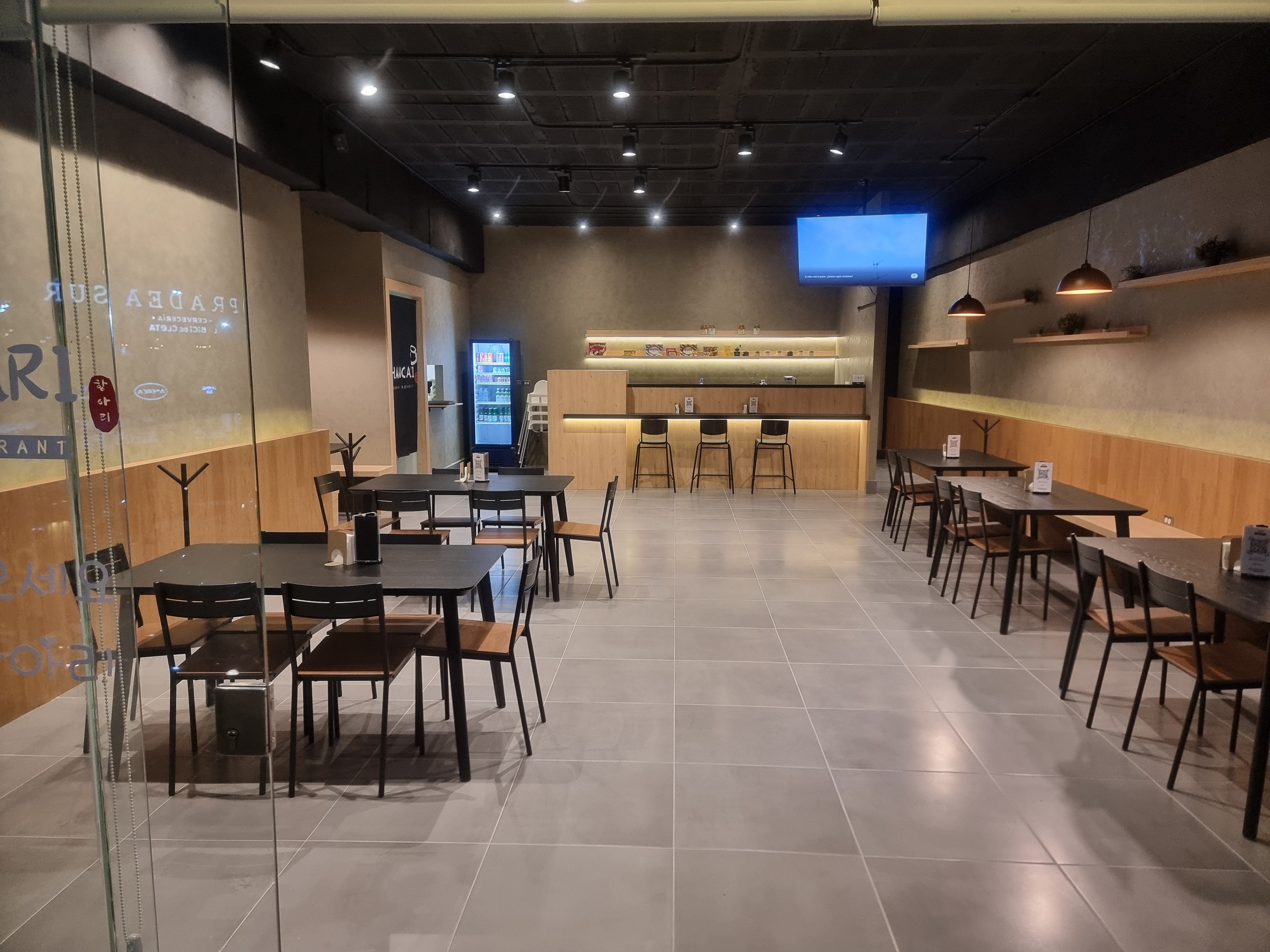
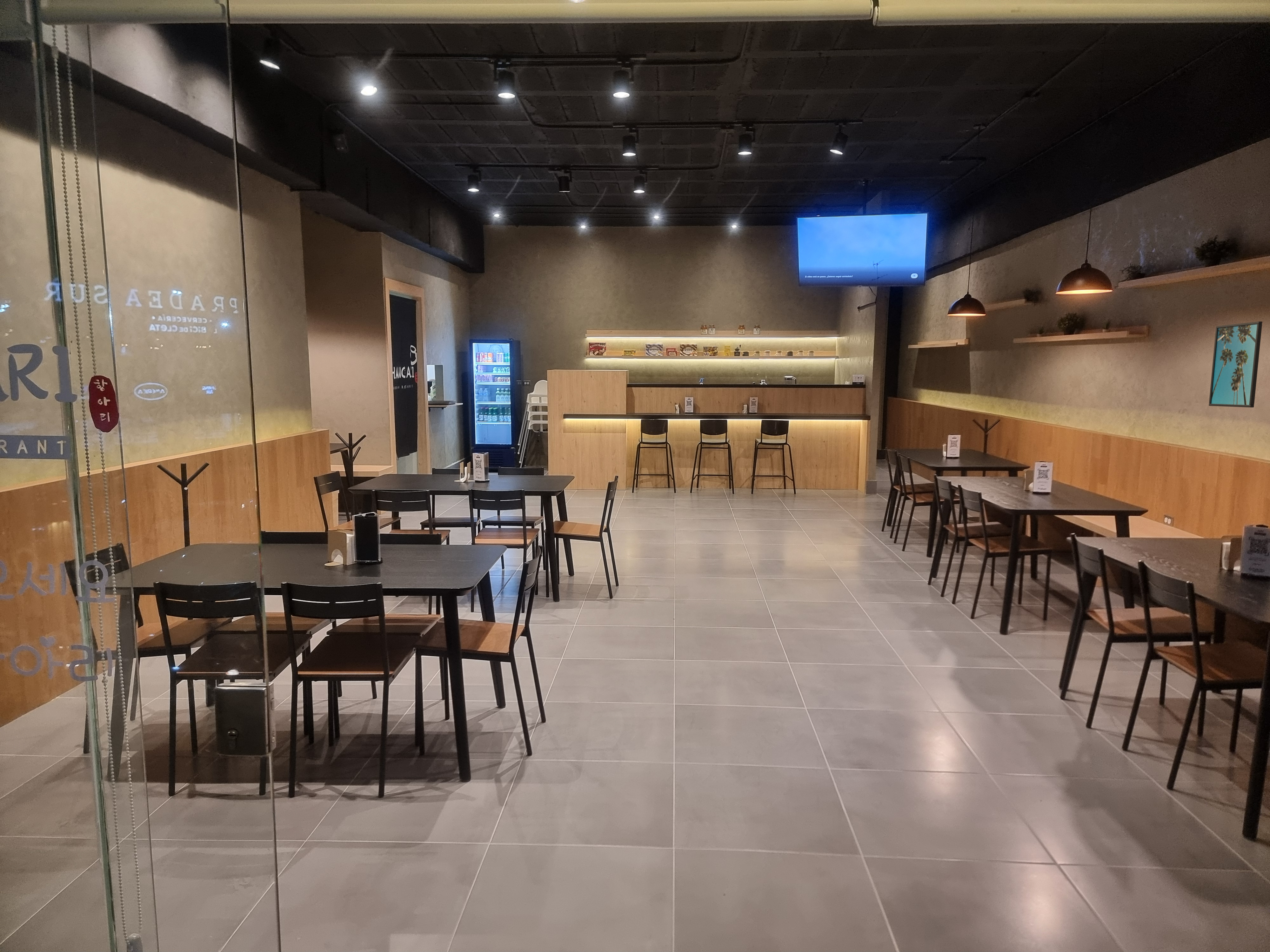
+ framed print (1234, 365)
